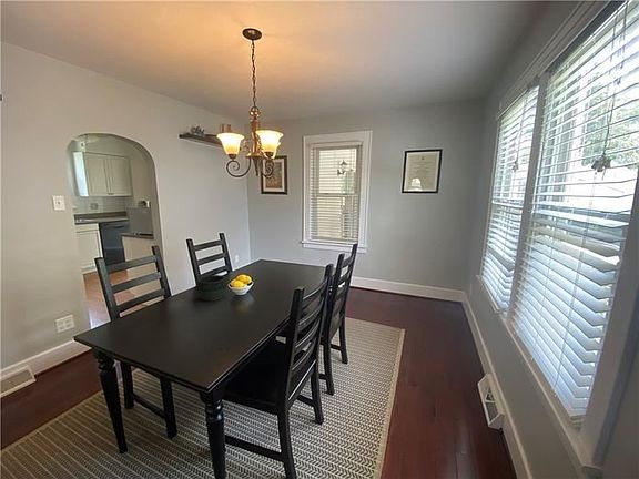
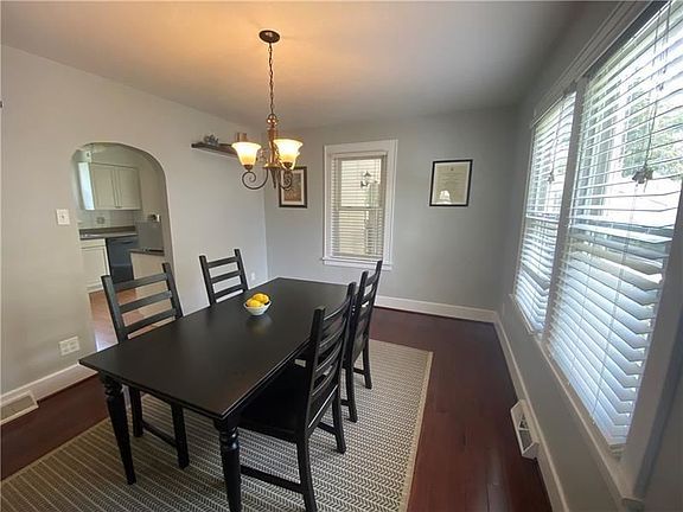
- bowl (212, 287)
